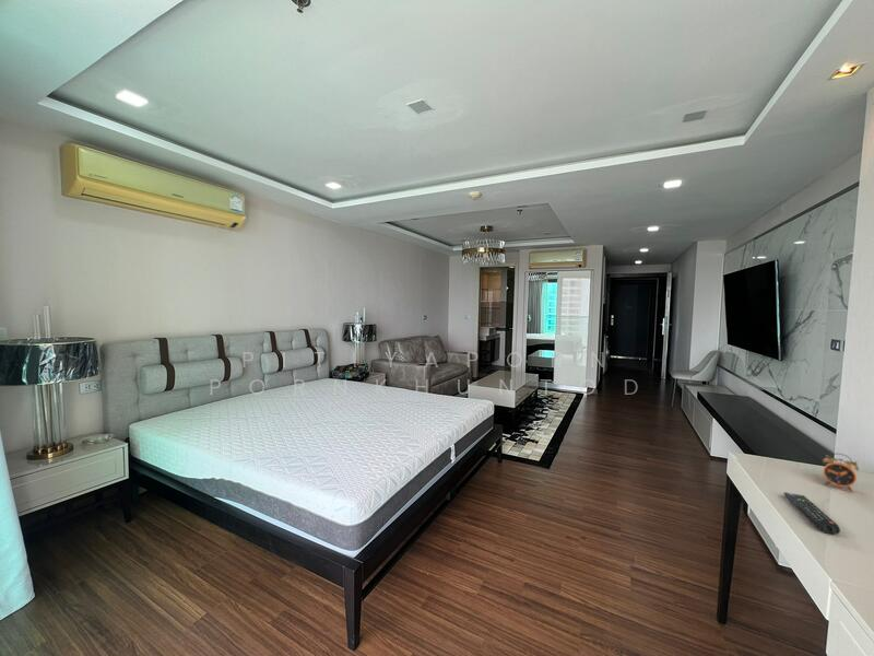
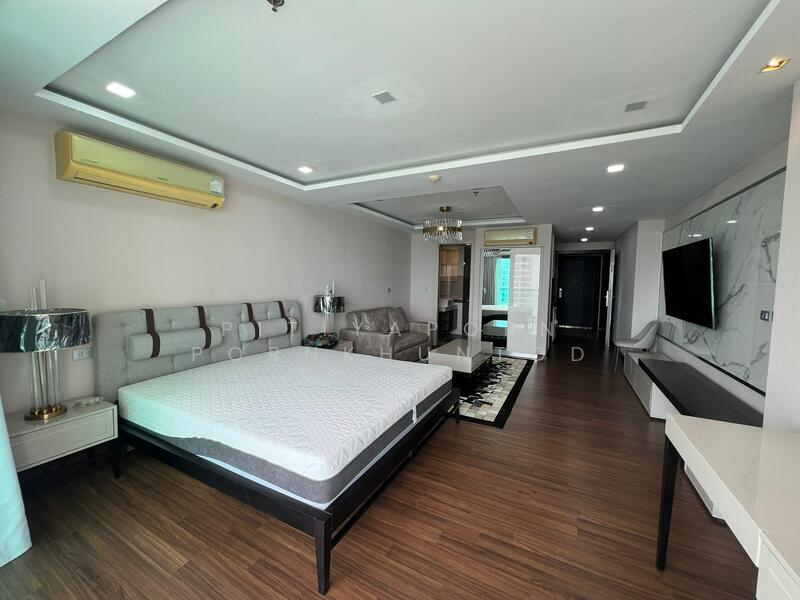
- alarm clock (839, 470)
- remote control (808, 509)
